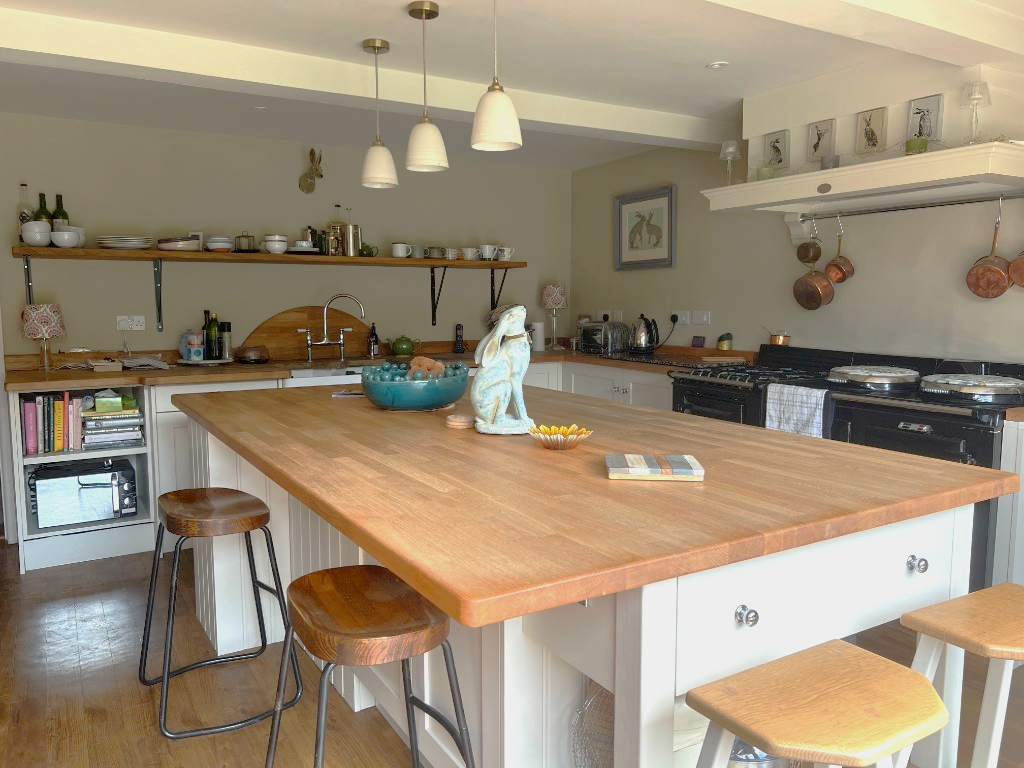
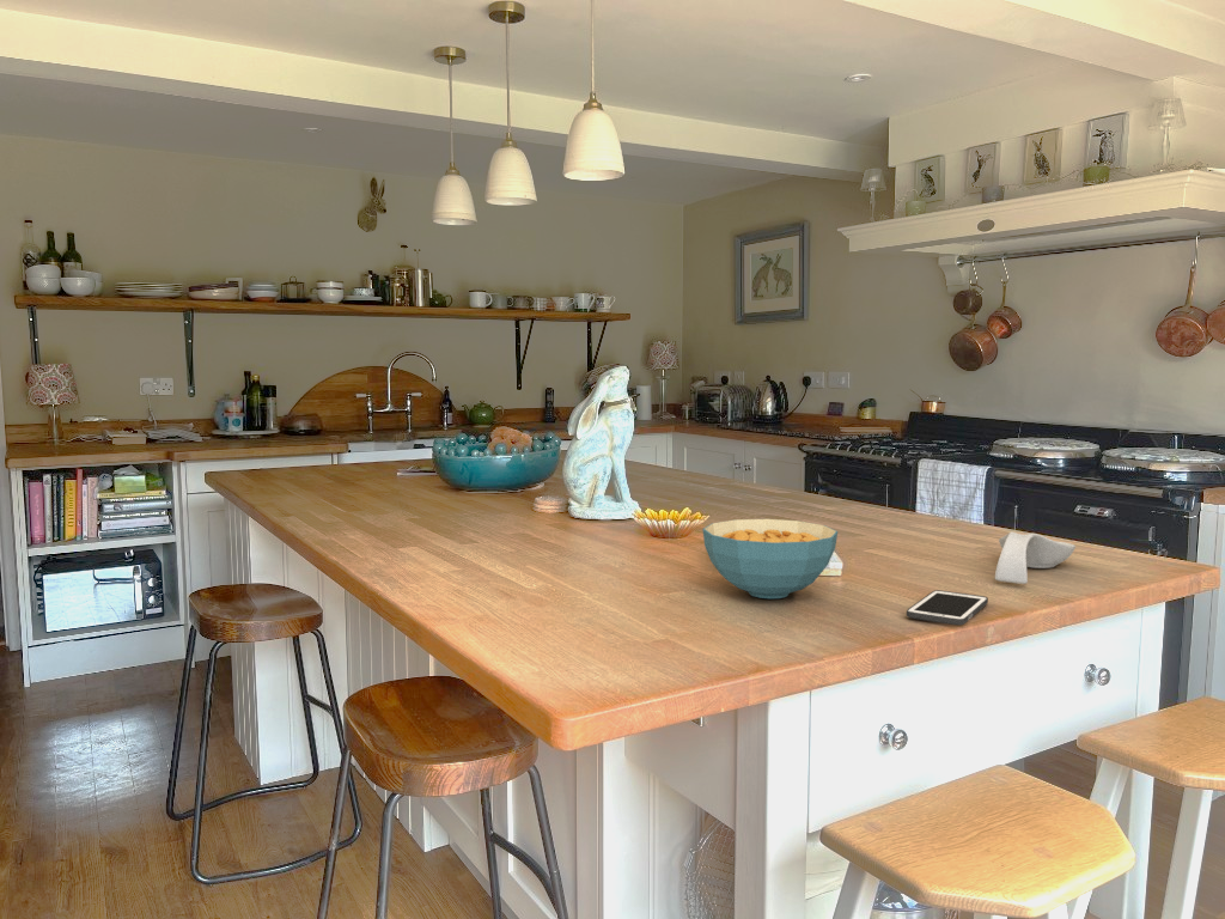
+ spoon rest (1029, 549)
+ cell phone (947, 607)
+ cereal bowl (769, 561)
